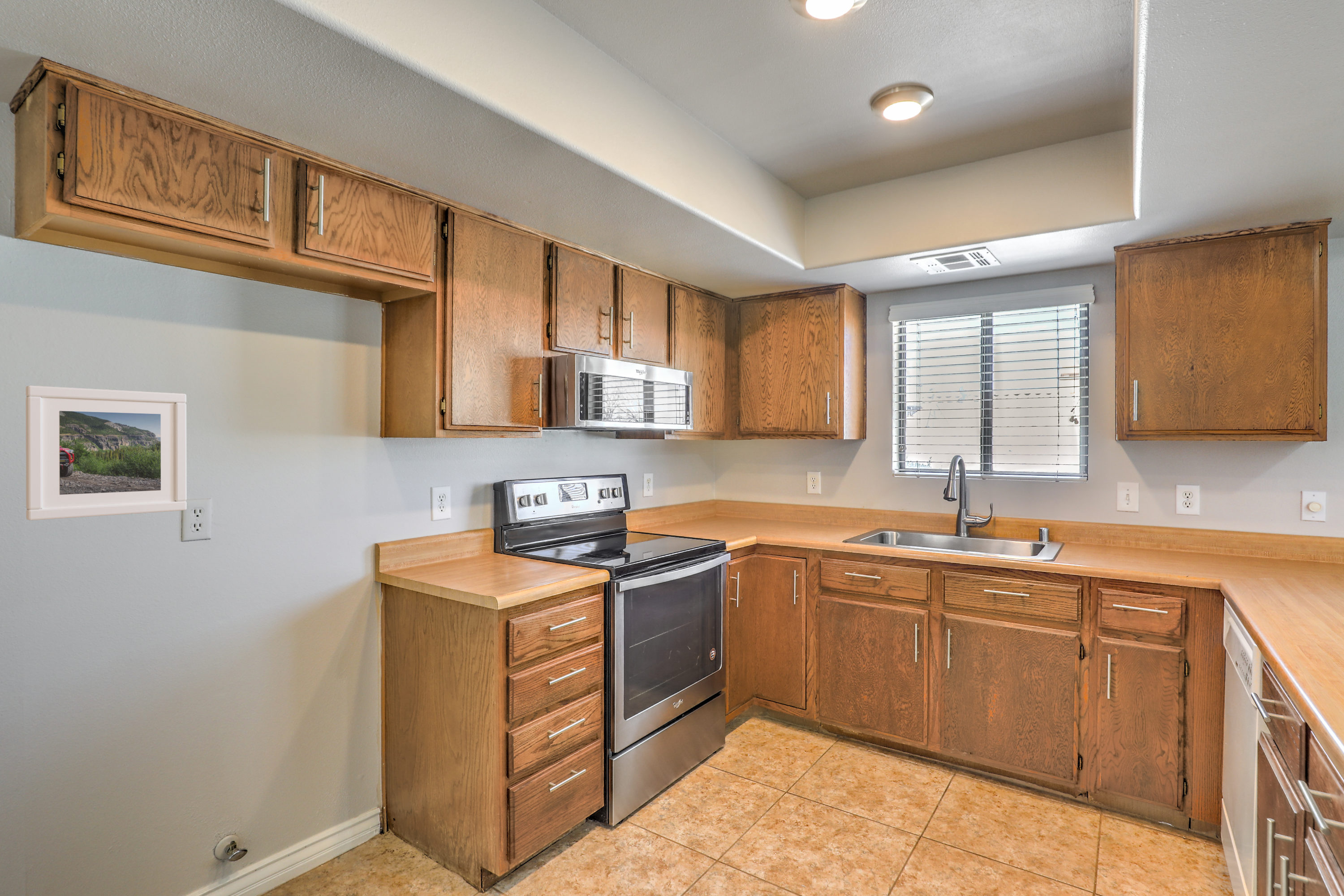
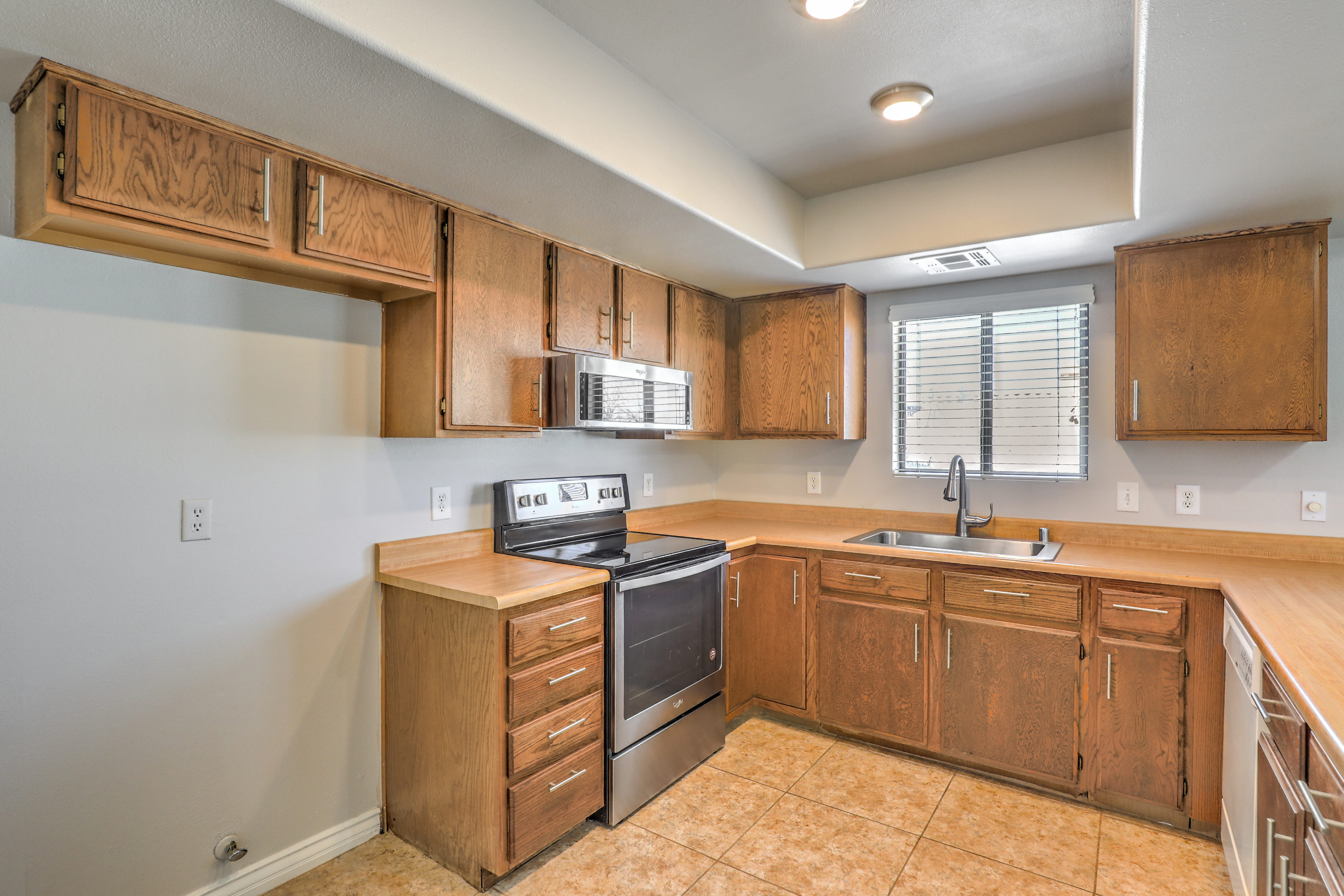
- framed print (112, 452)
